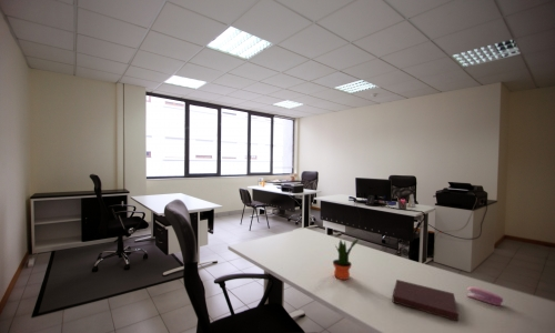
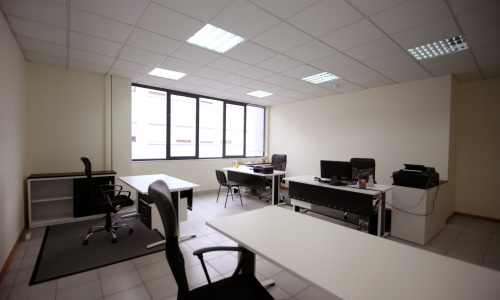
- potted plant (345, 254)
- stapler (484, 295)
- notebook (423, 297)
